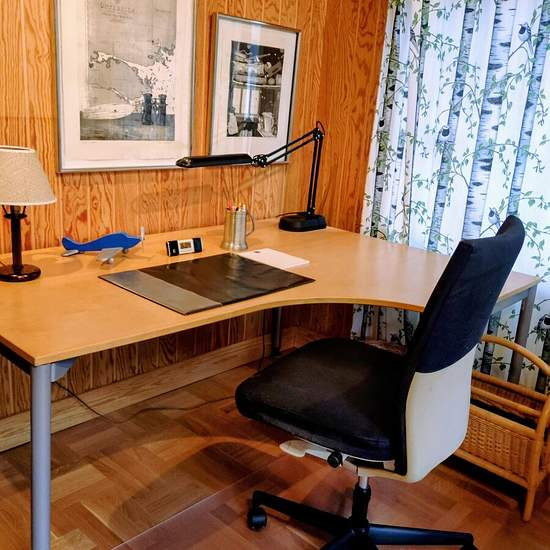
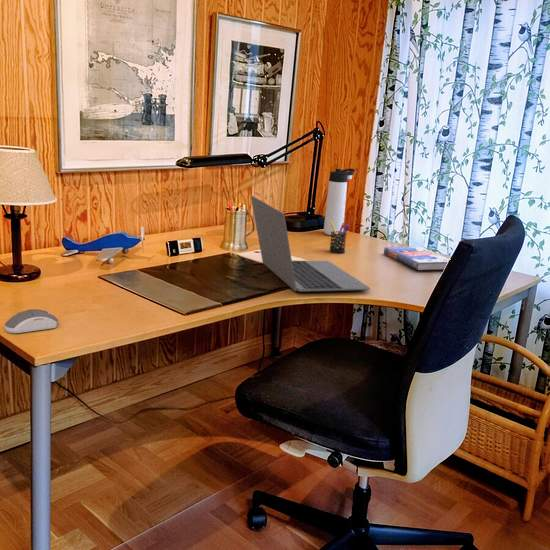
+ book (418, 258)
+ thermos bottle (339, 201)
+ computer mouse (31, 318)
+ pen holder (340, 235)
+ laptop (289, 246)
